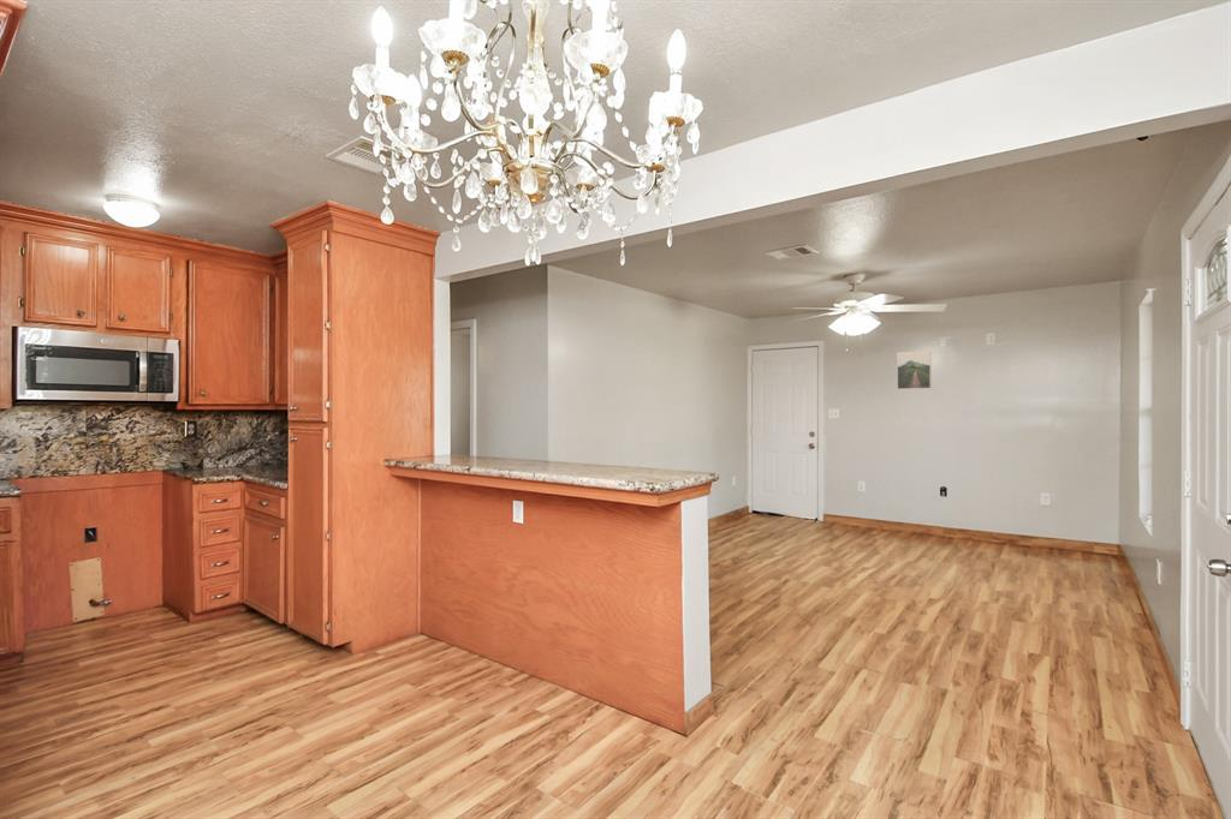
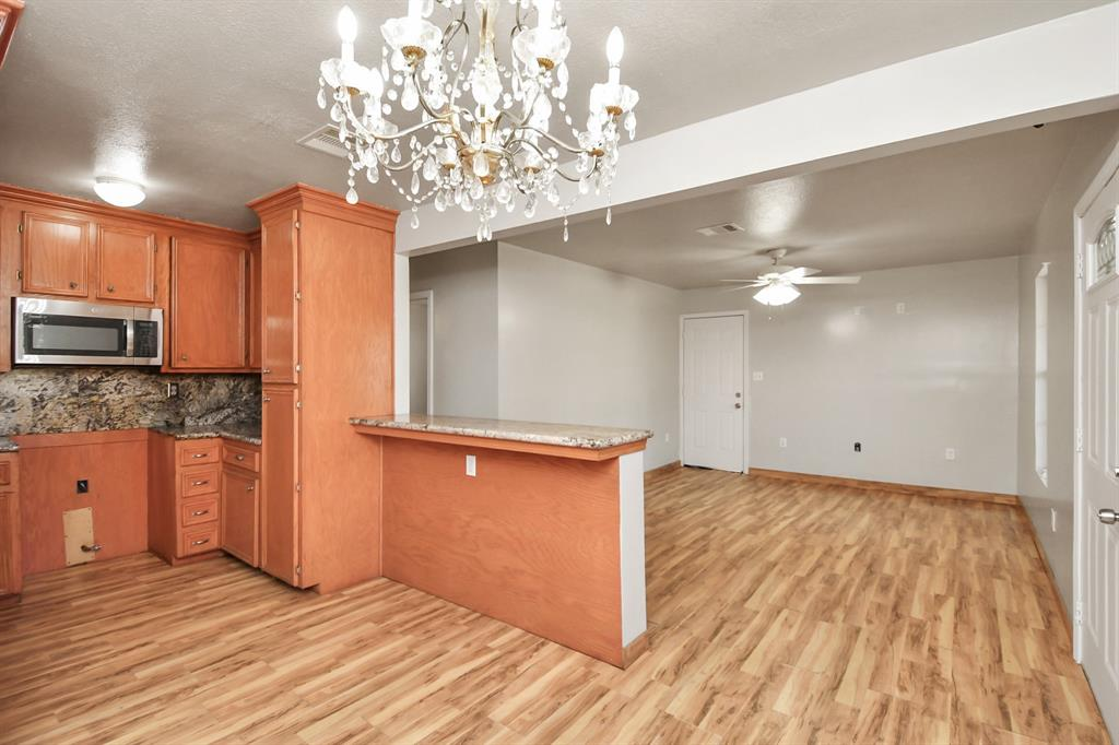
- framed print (914, 370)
